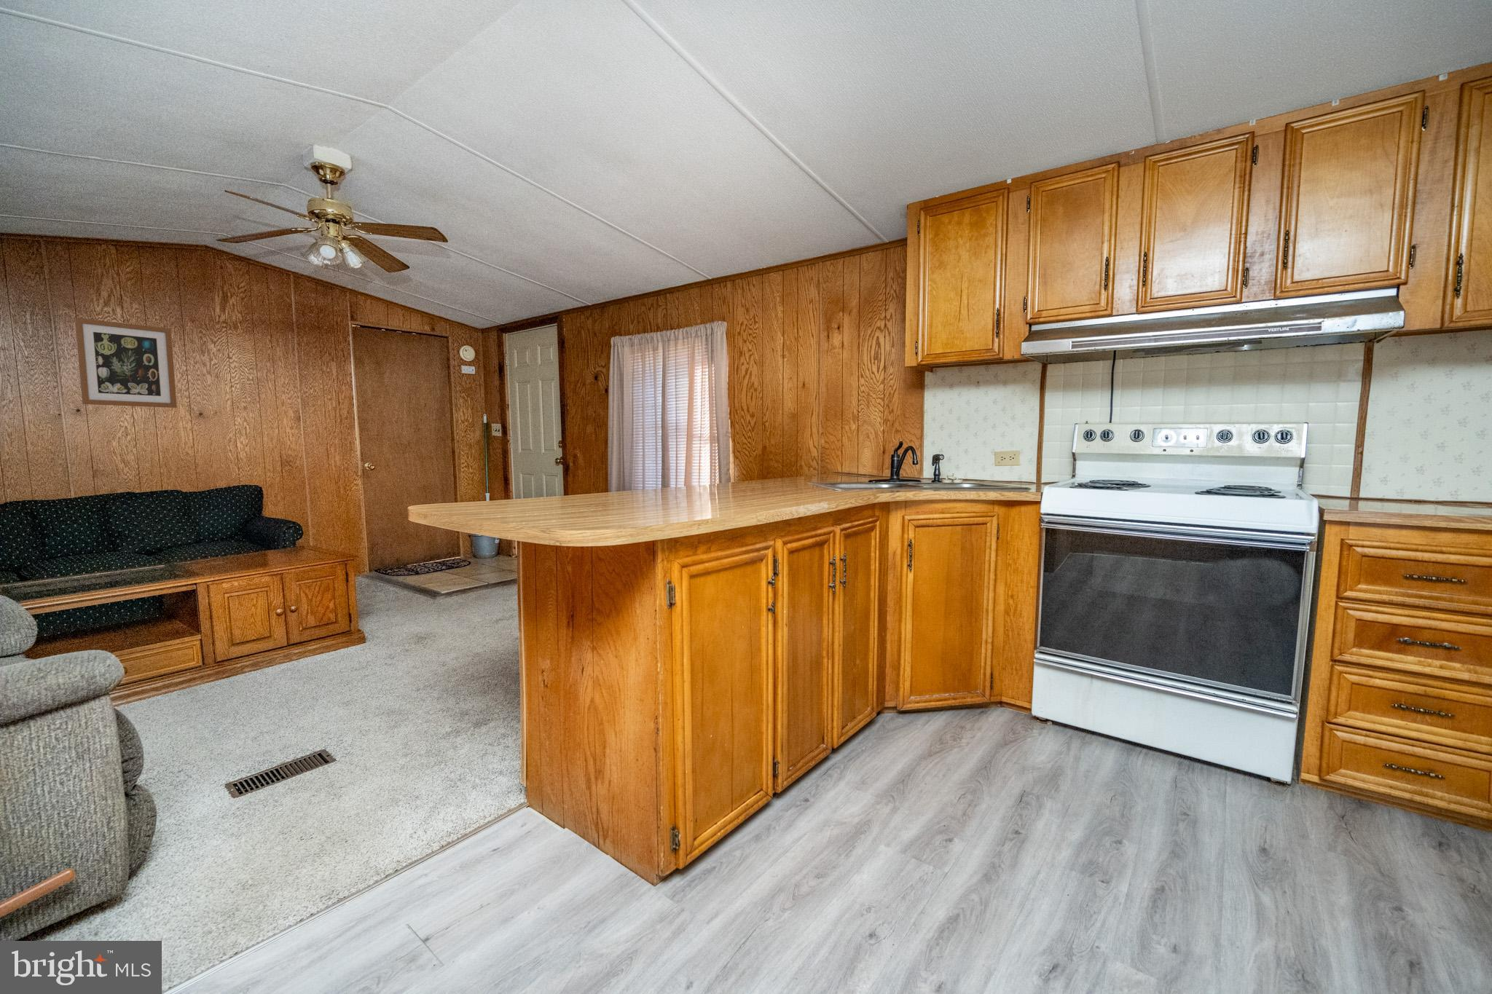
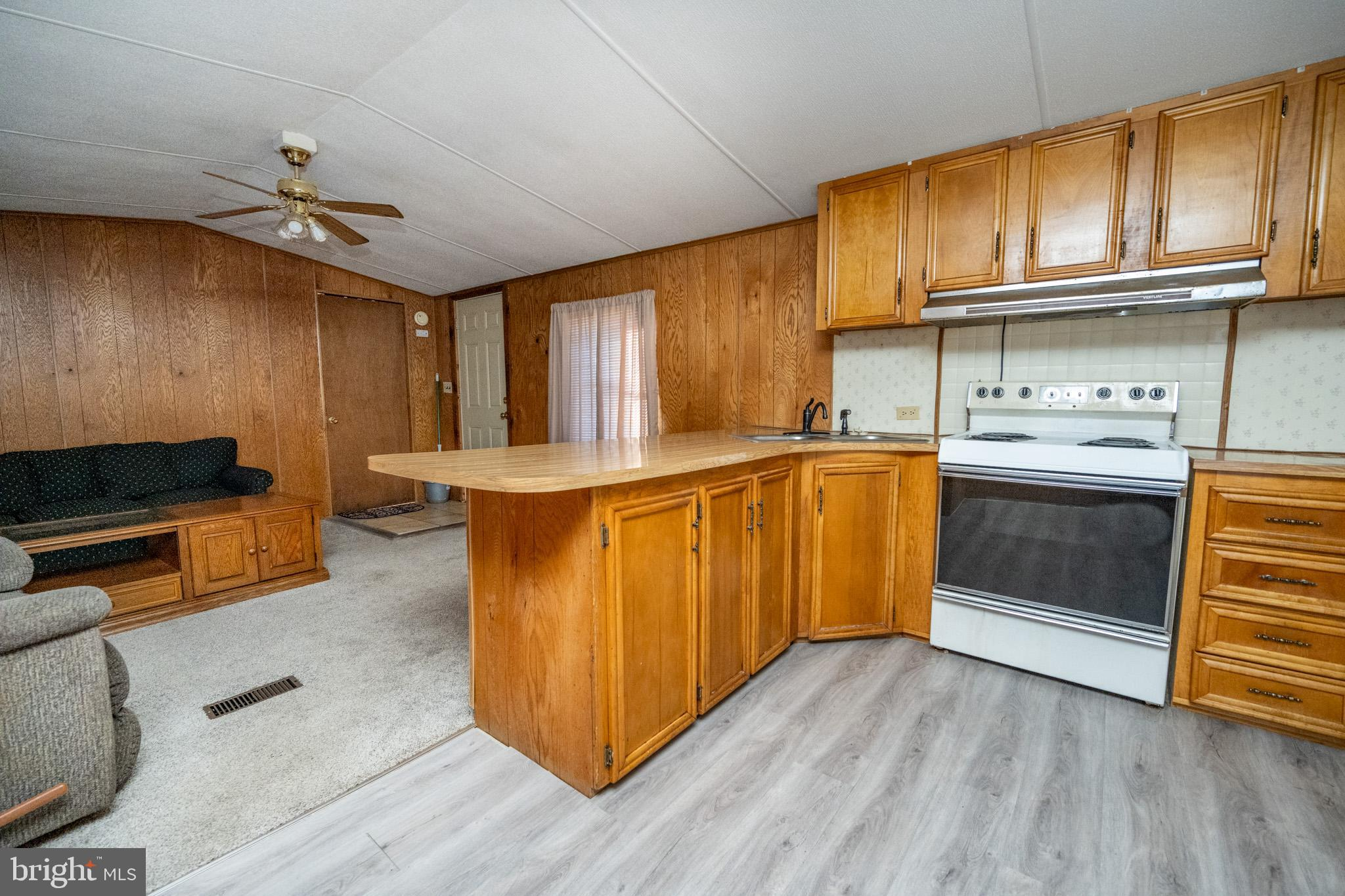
- wall art (129, 365)
